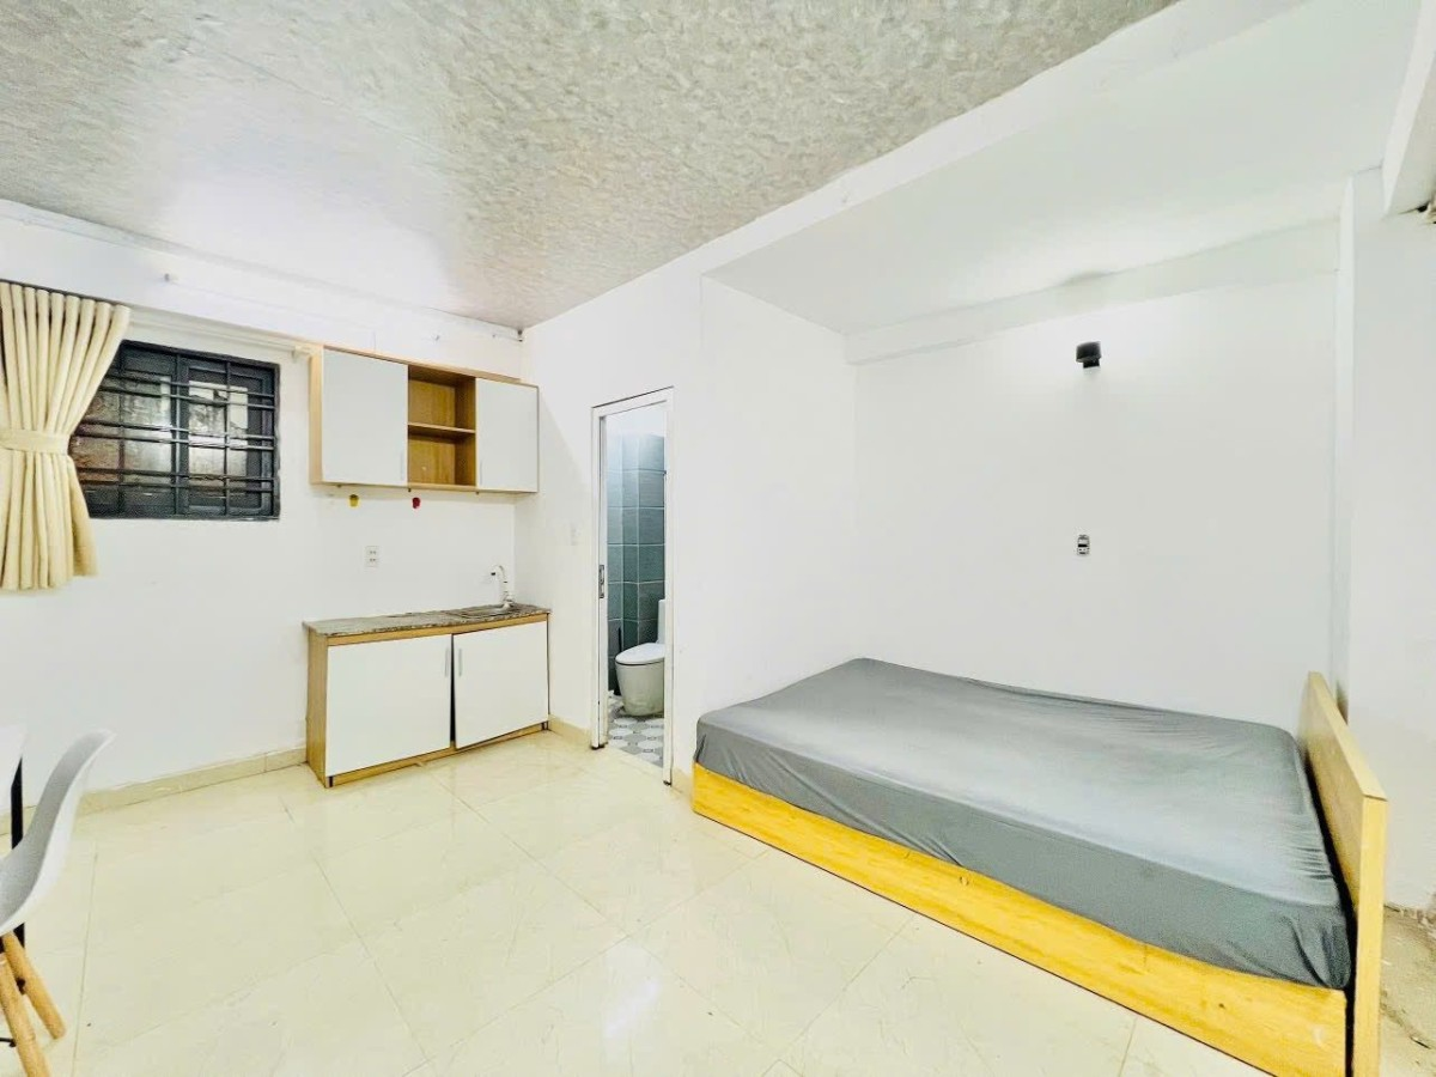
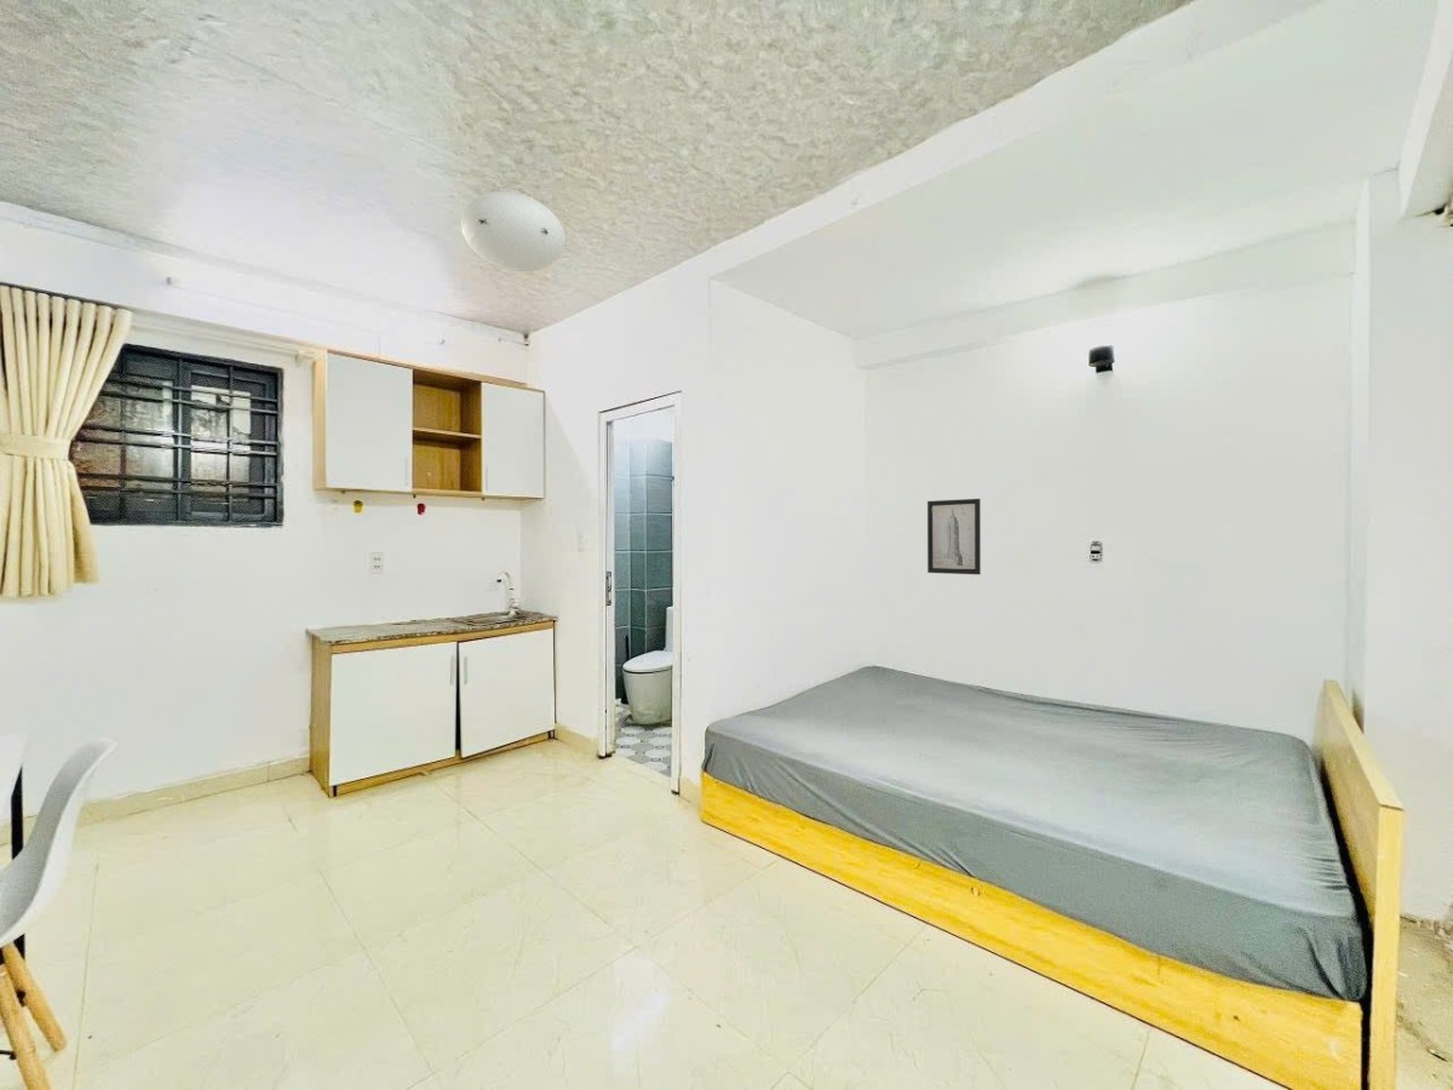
+ wall art (953, 537)
+ ceiling light (513, 233)
